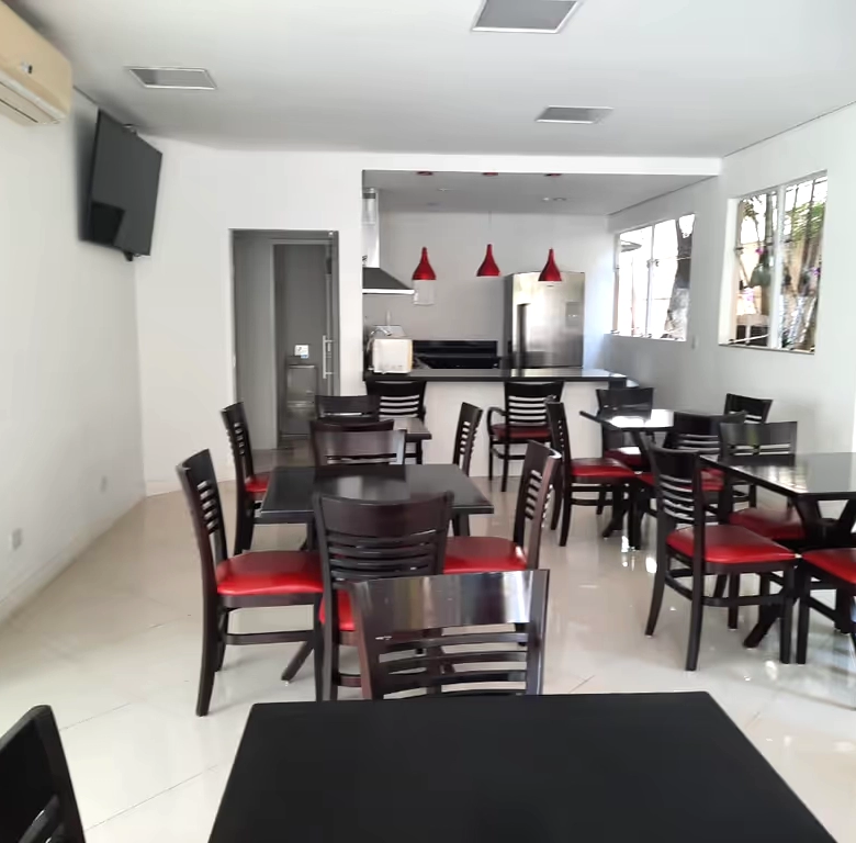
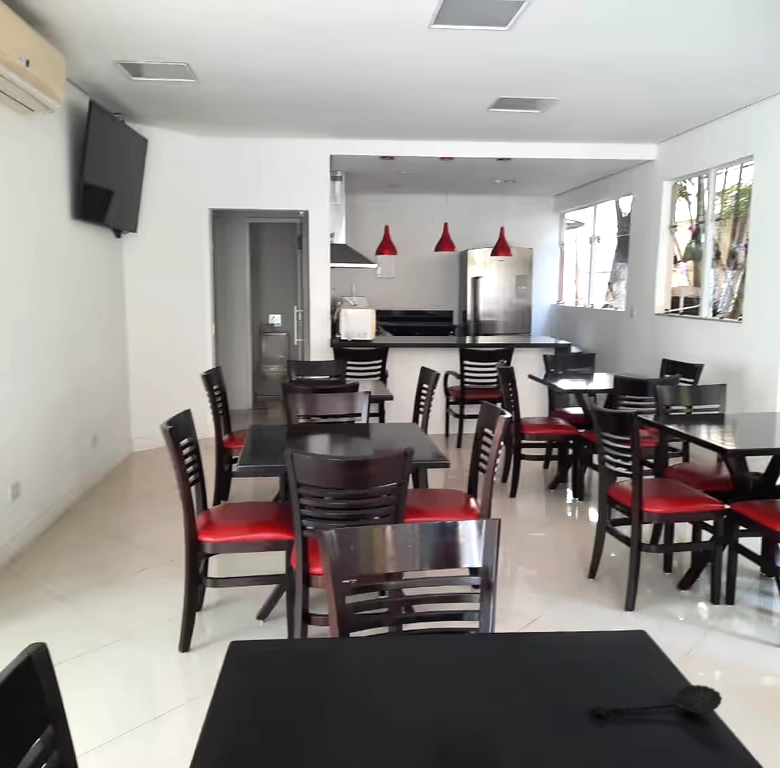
+ spoon (654, 706)
